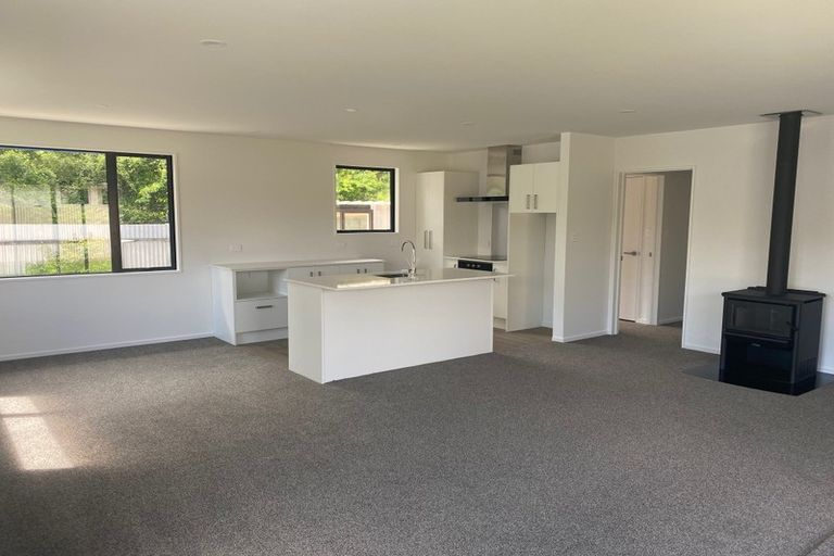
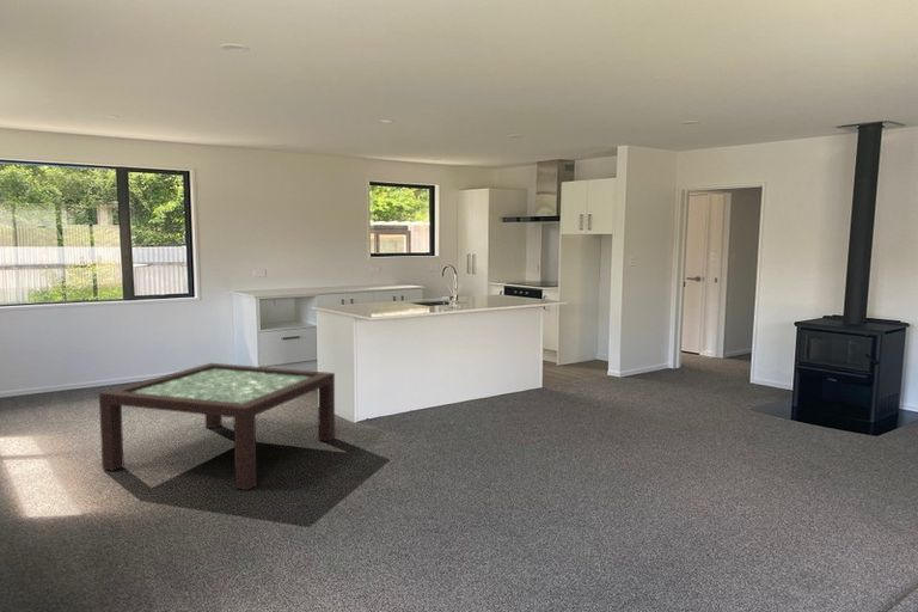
+ coffee table (226, 416)
